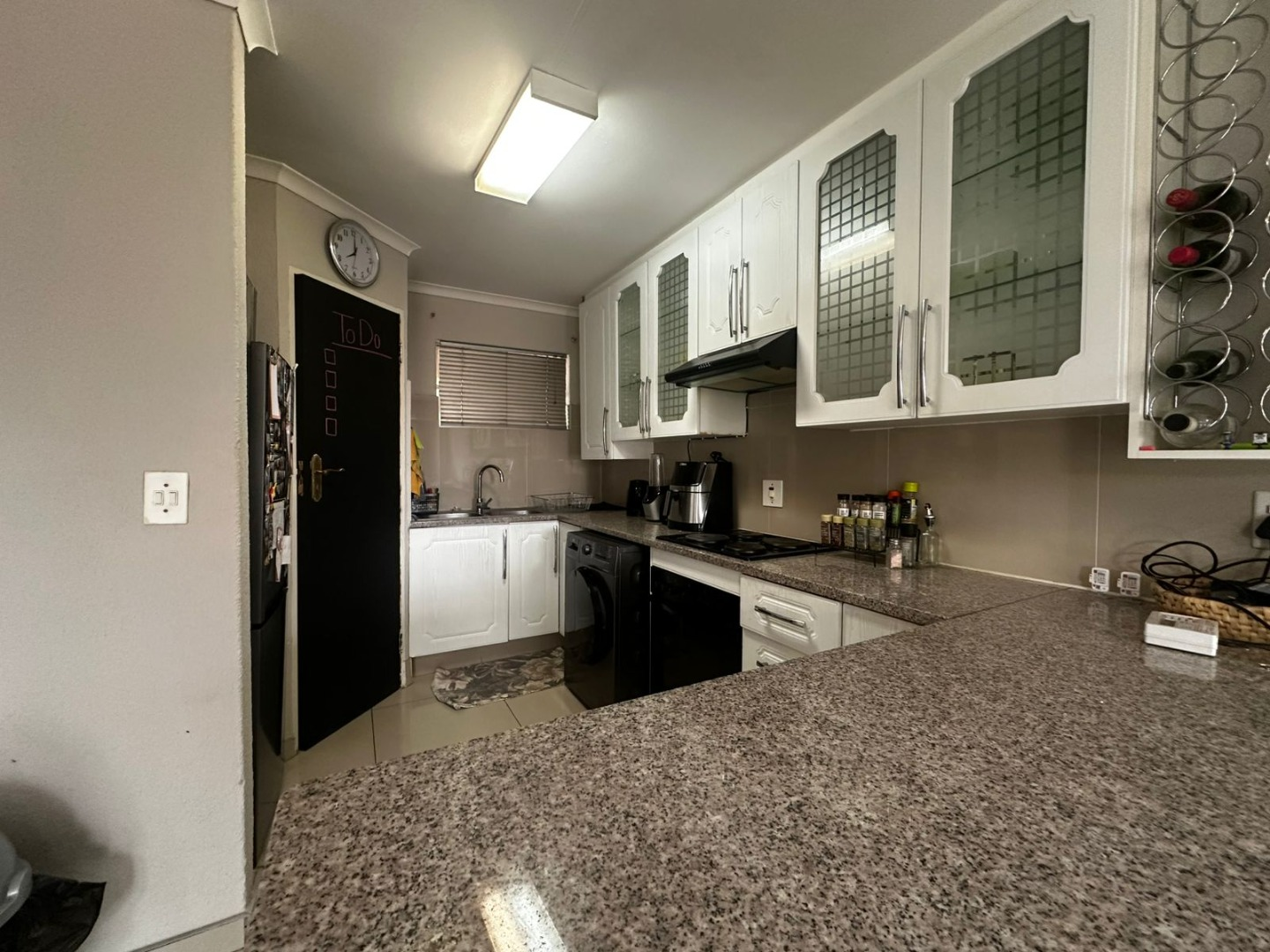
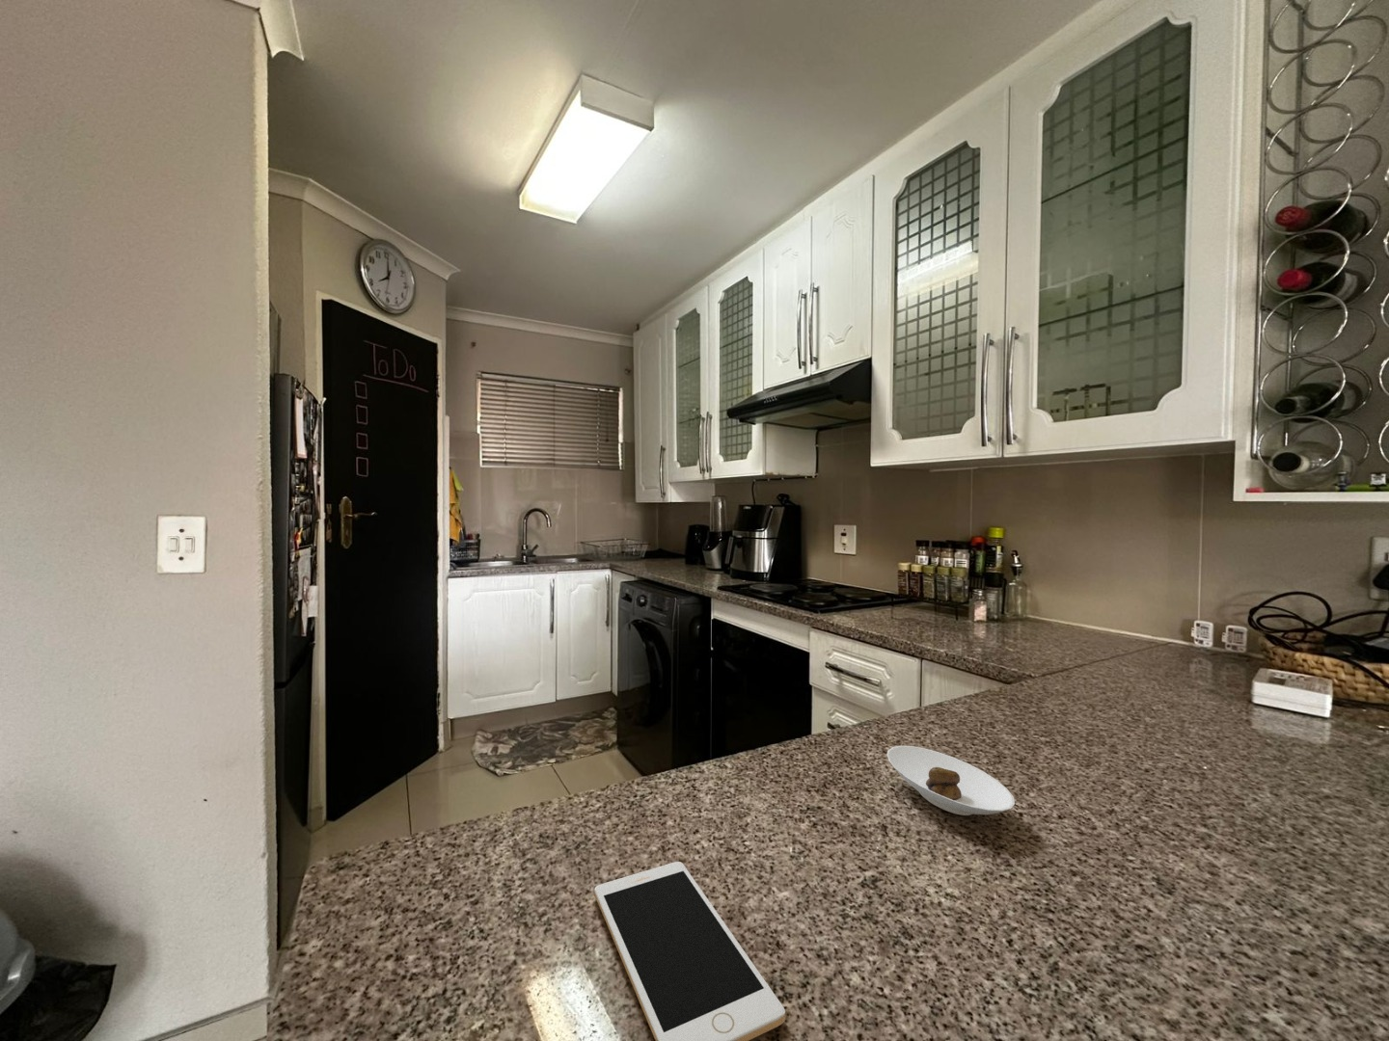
+ saucer (944, 784)
+ cell phone (676, 945)
